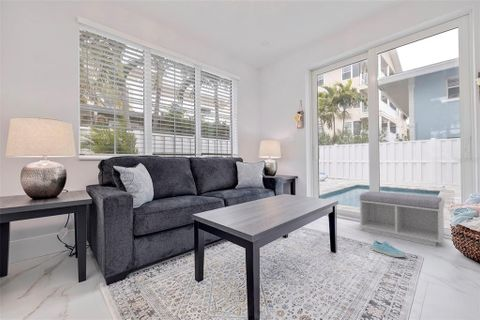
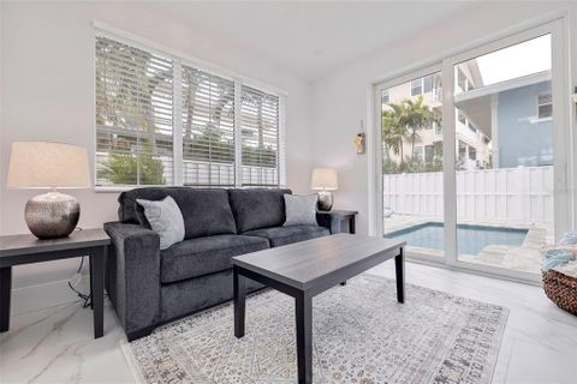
- bench (399, 214)
- sneaker (388, 248)
